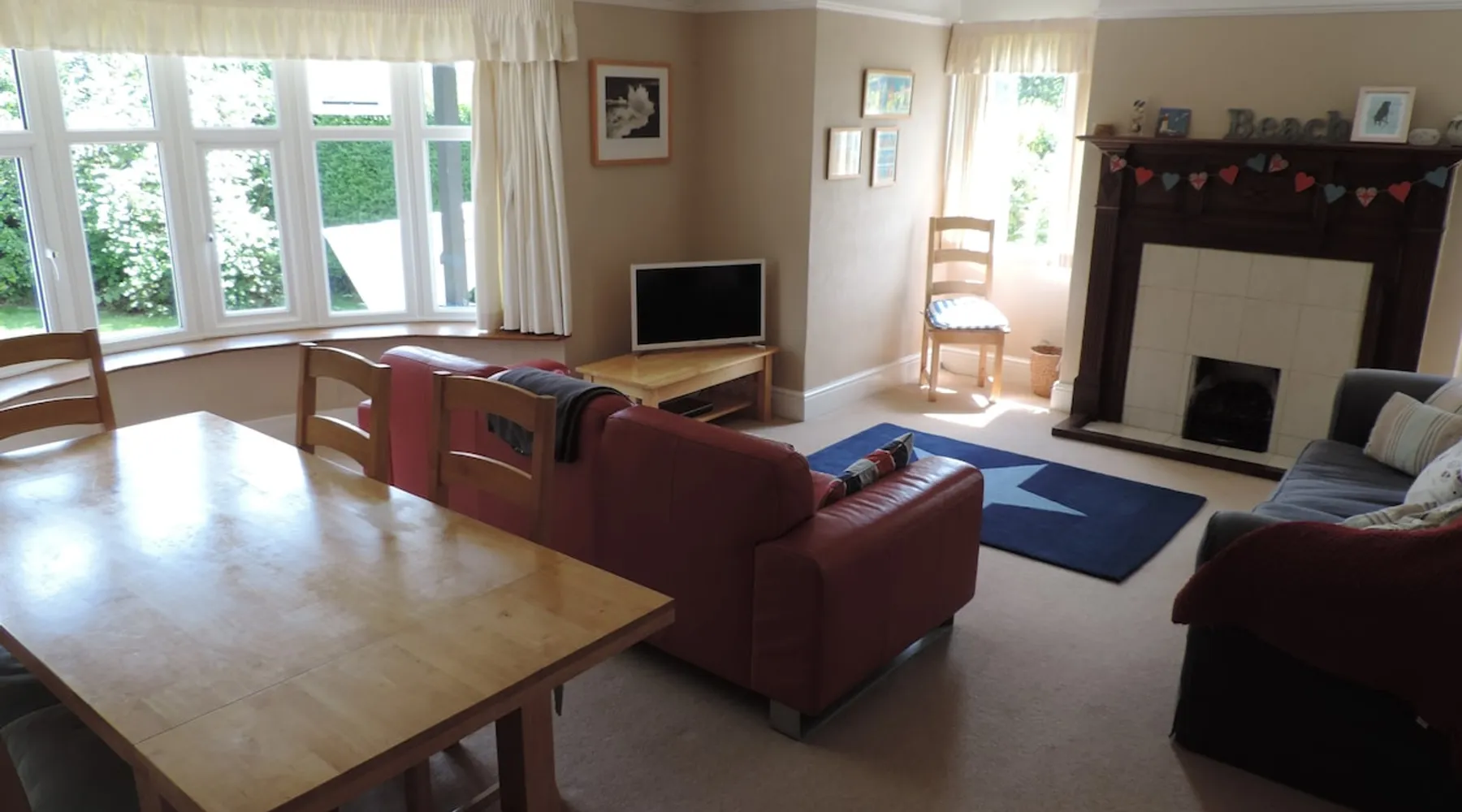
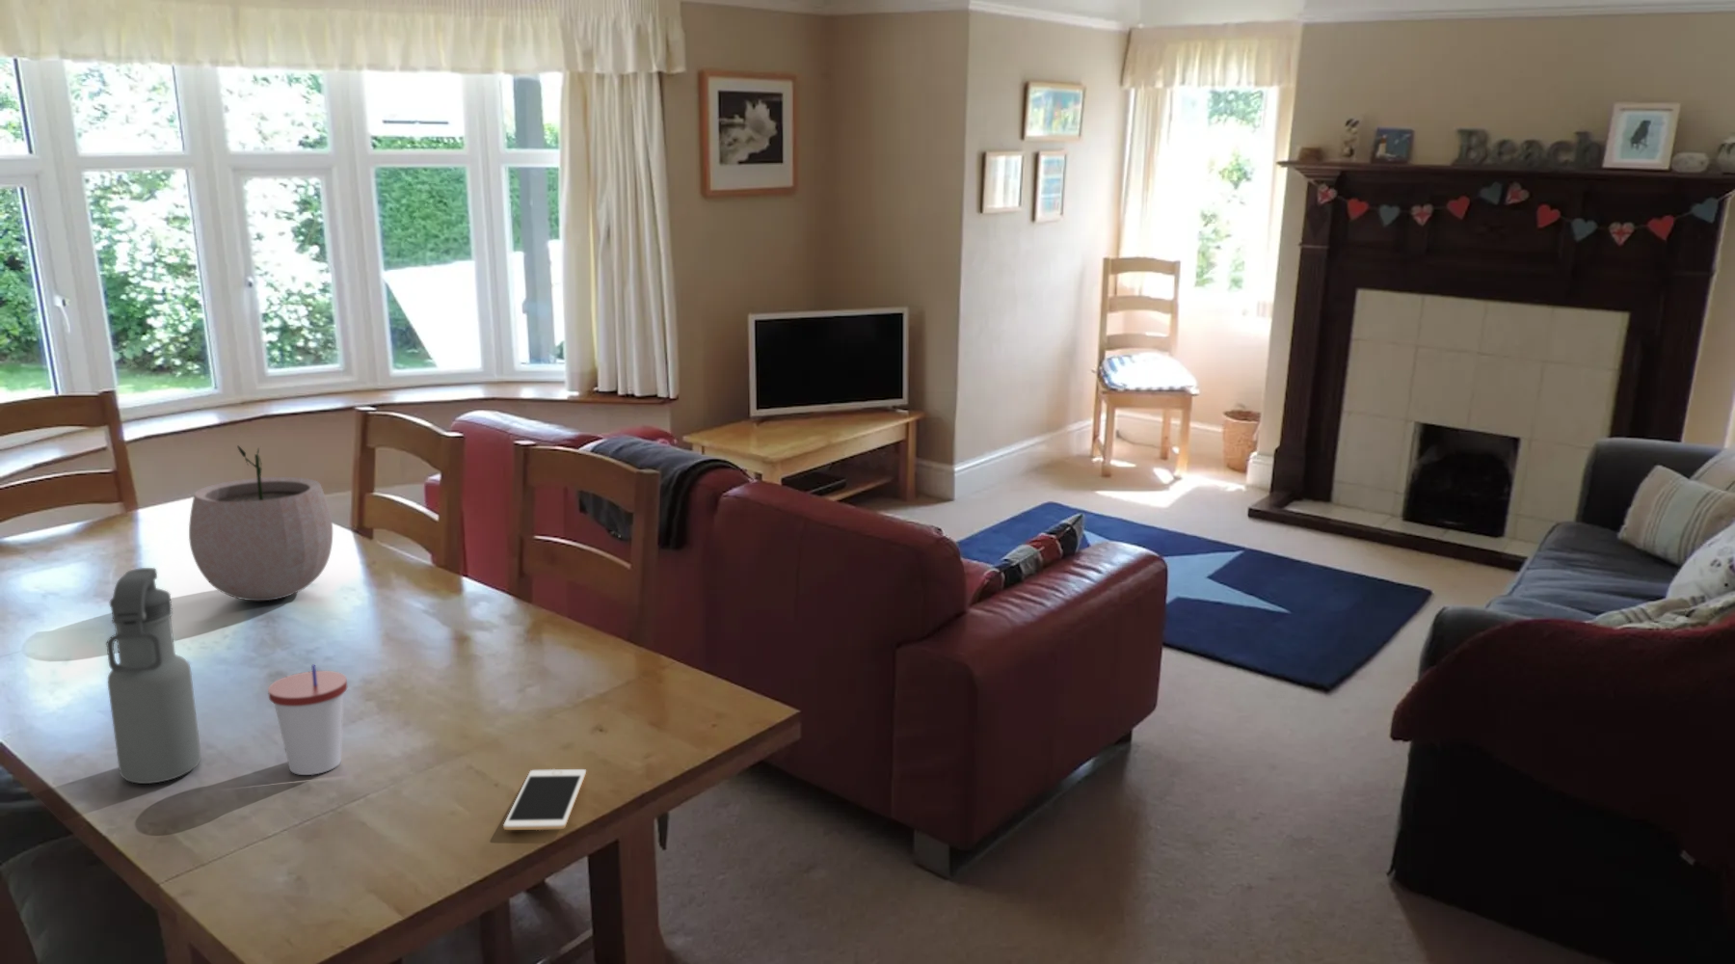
+ water bottle (148, 674)
+ cell phone (547, 798)
+ plant pot (261, 519)
+ cup (311, 714)
